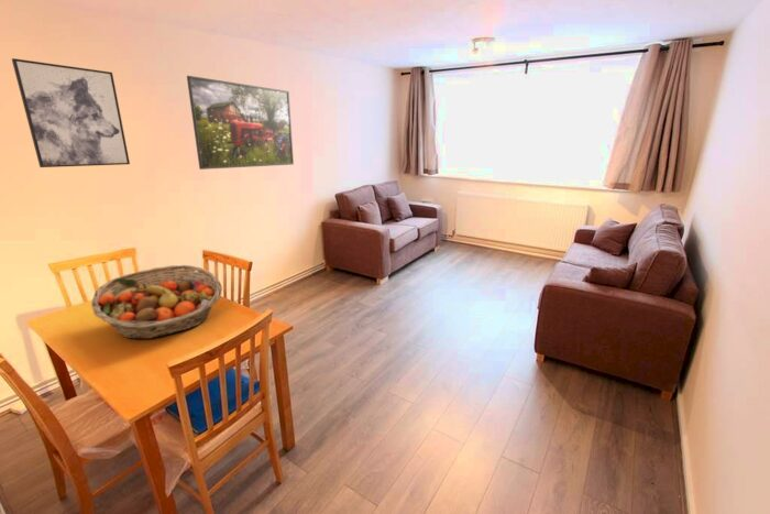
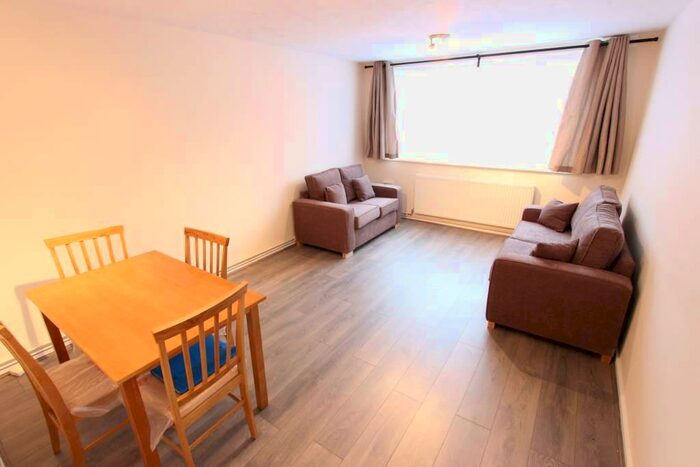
- fruit basket (162, 299)
- wall art (77, 118)
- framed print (248, 127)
